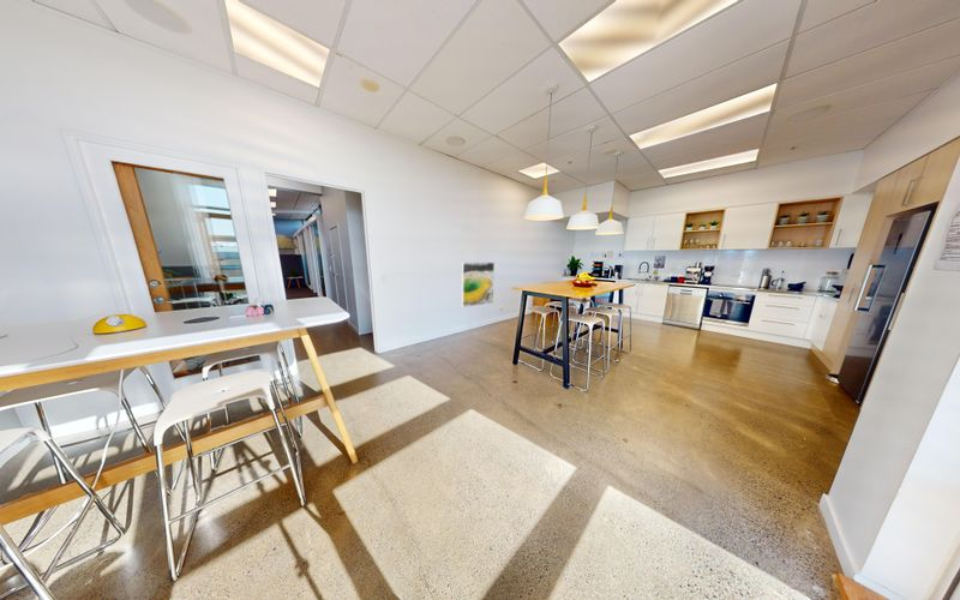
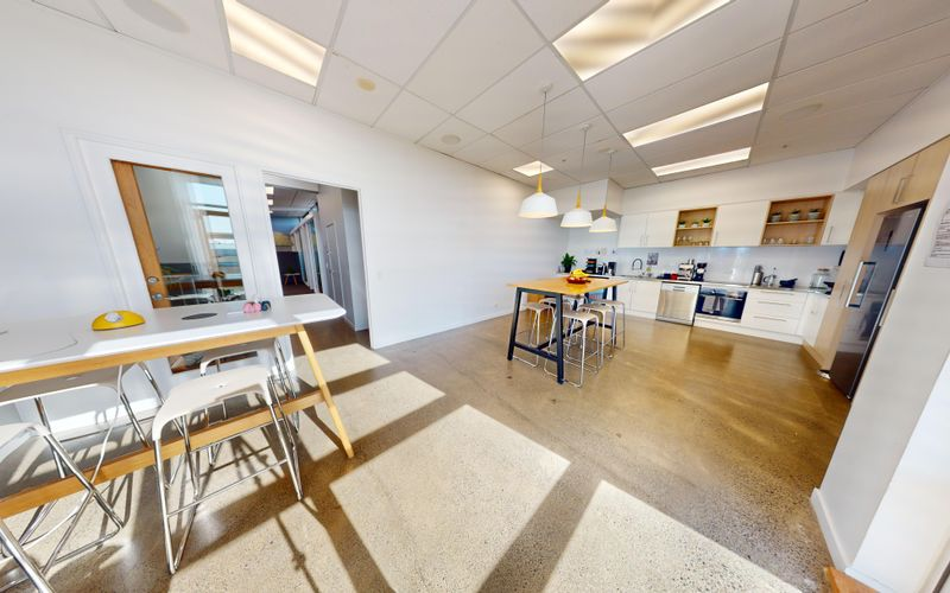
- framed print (478, 283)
